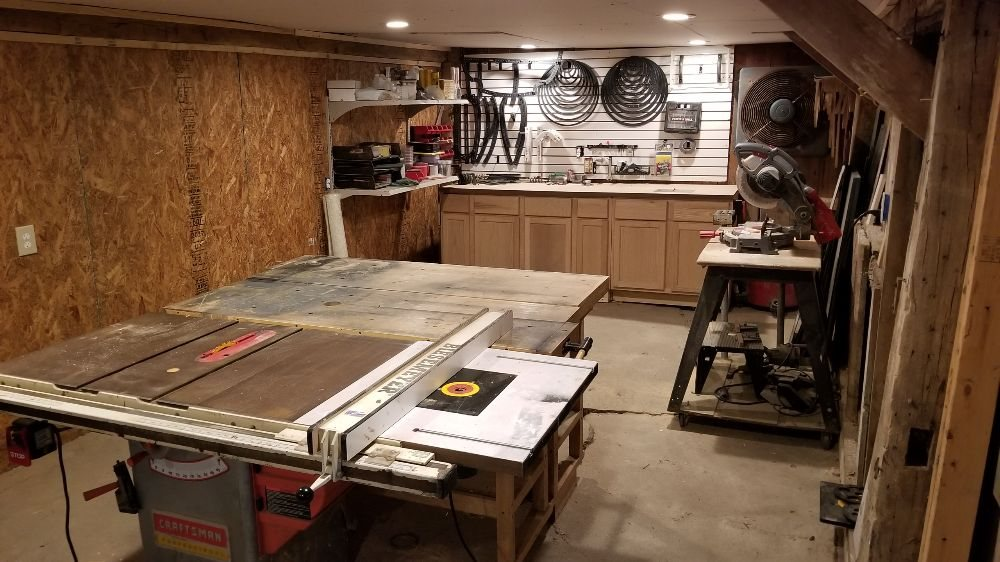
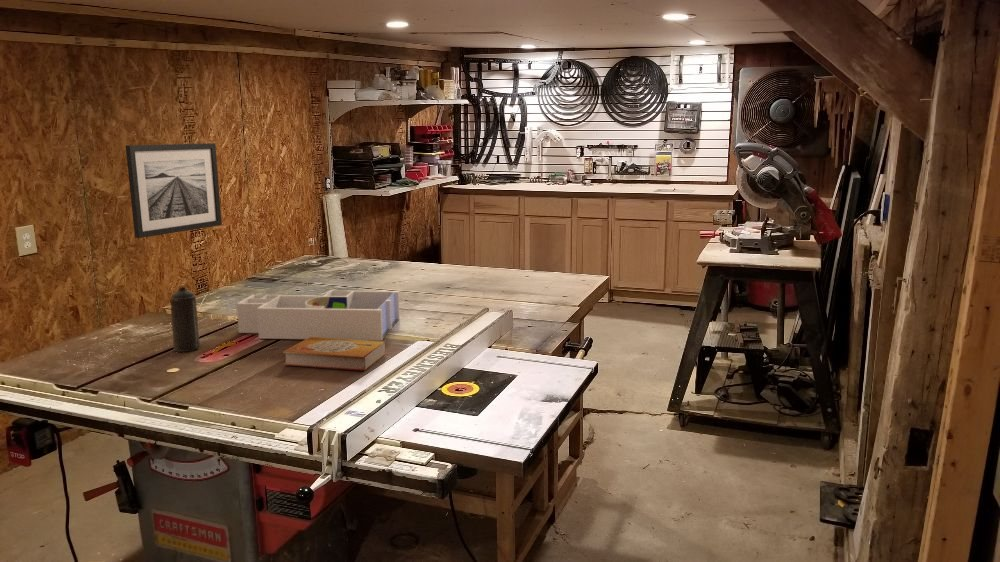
+ desk organizer (318, 313)
+ aerosol can (184, 317)
+ wall art (177, 188)
+ book (336, 352)
